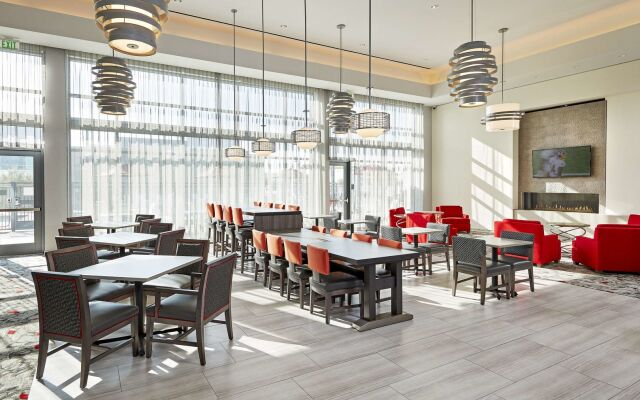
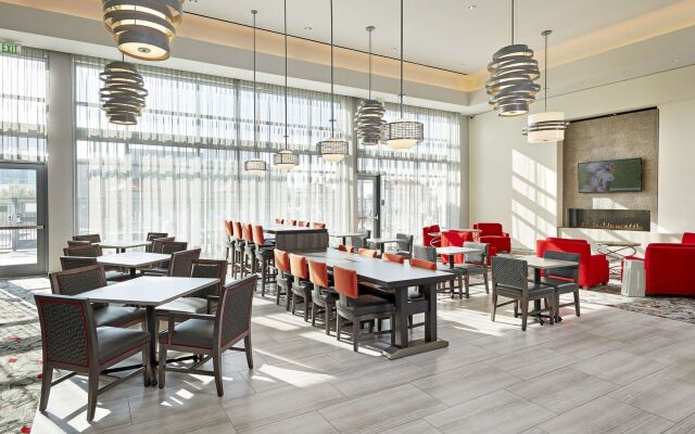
+ air purifier (633, 278)
